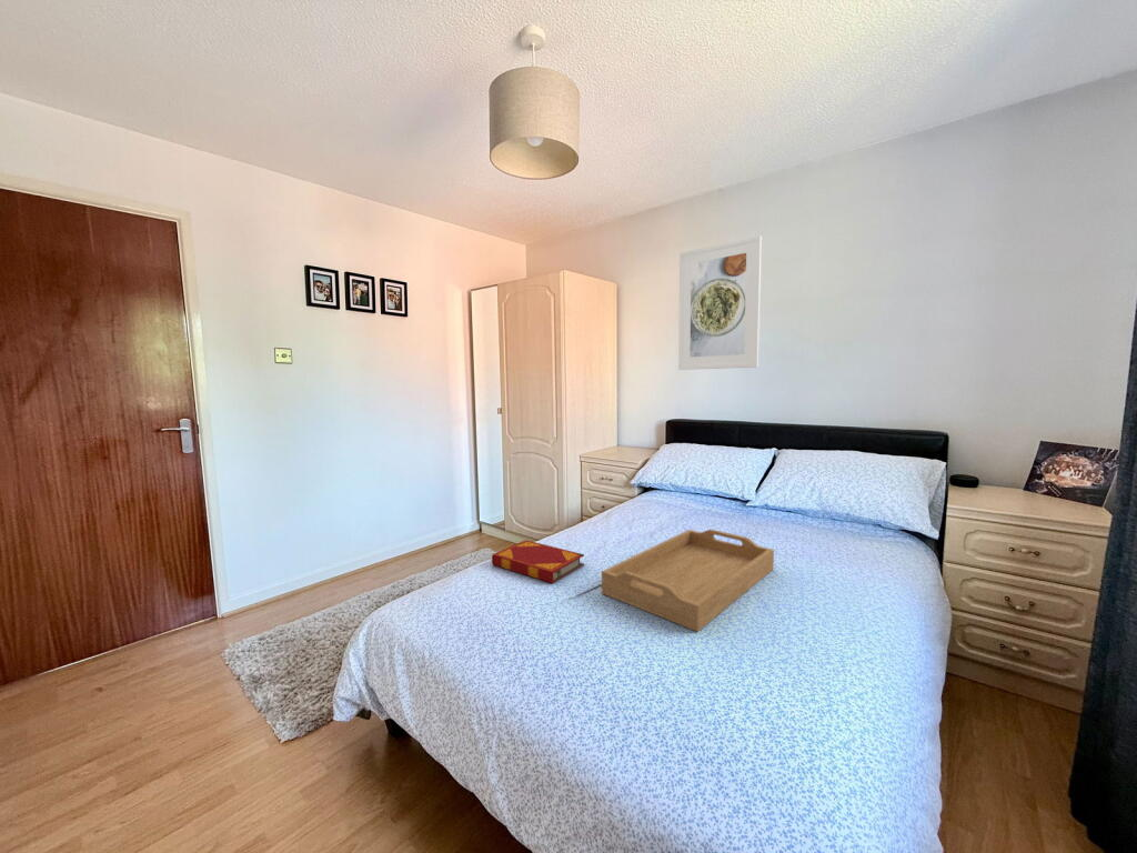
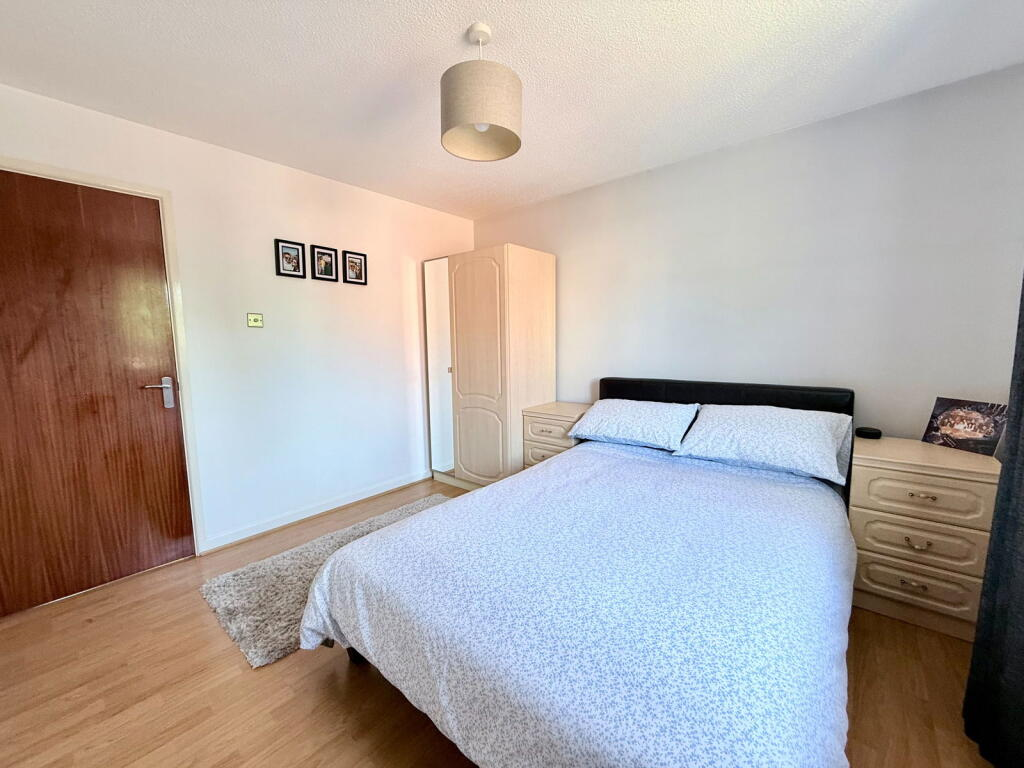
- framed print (716, 308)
- hardback book (537, 560)
- serving tray (692, 566)
